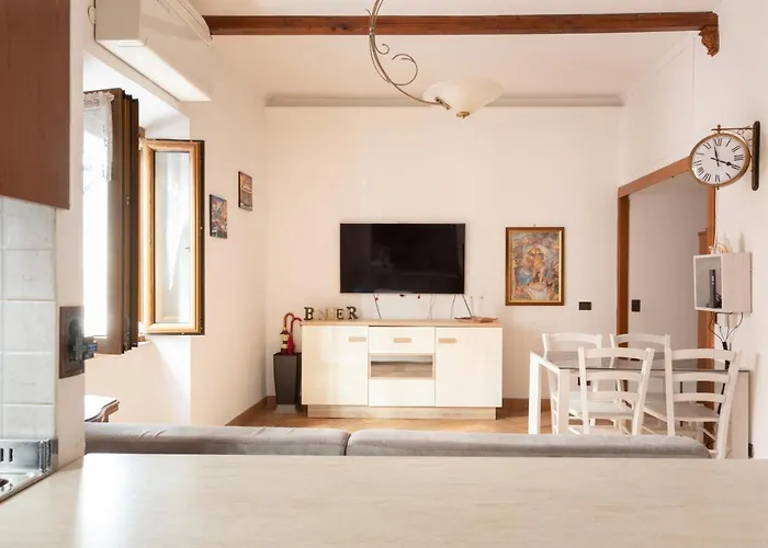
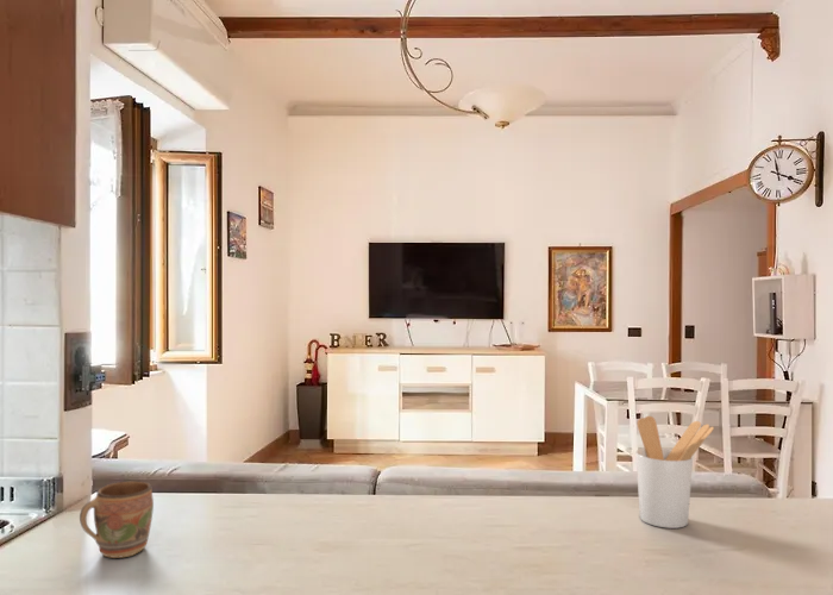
+ mug (119, 519)
+ utensil holder (675, 469)
